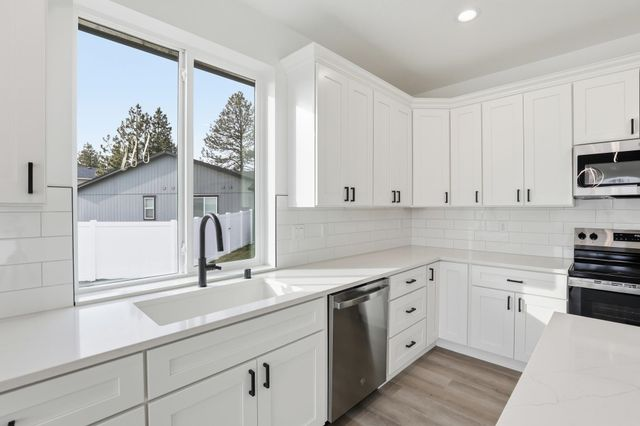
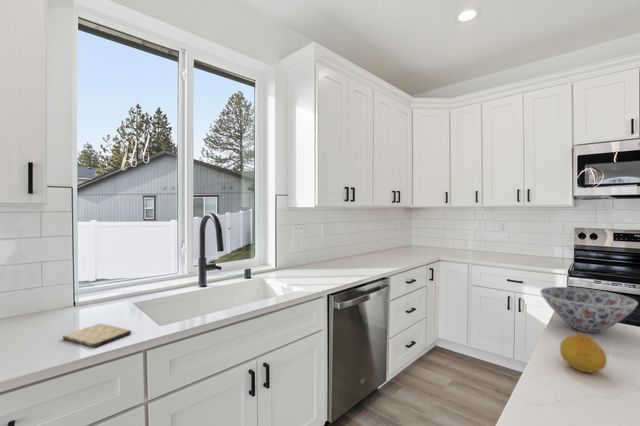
+ bowl (585, 312)
+ cutting board (97, 334)
+ fruit (582, 351)
